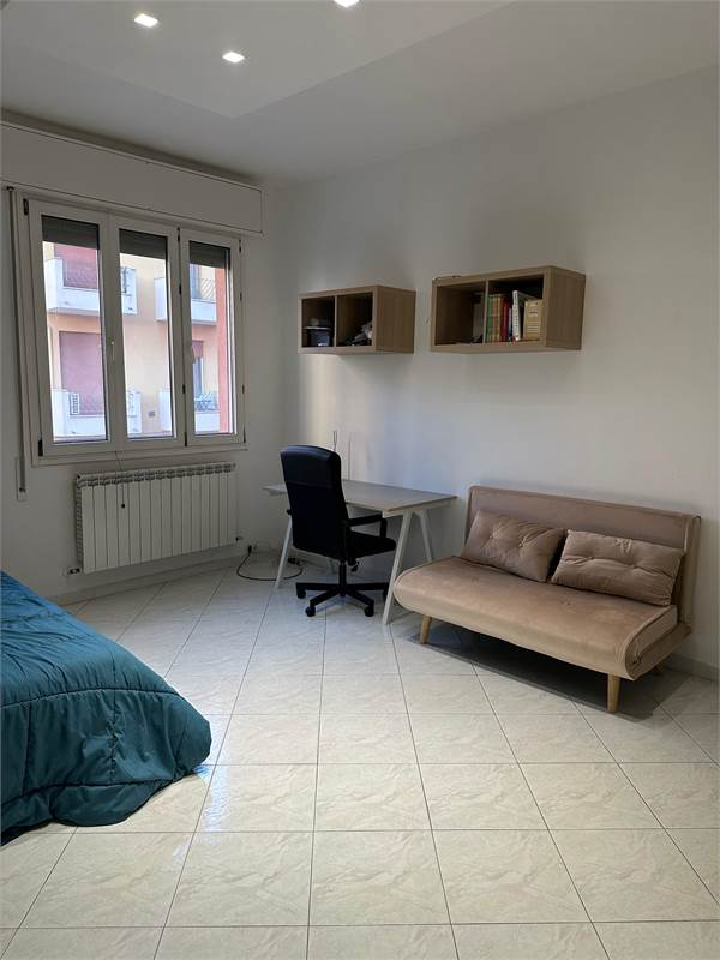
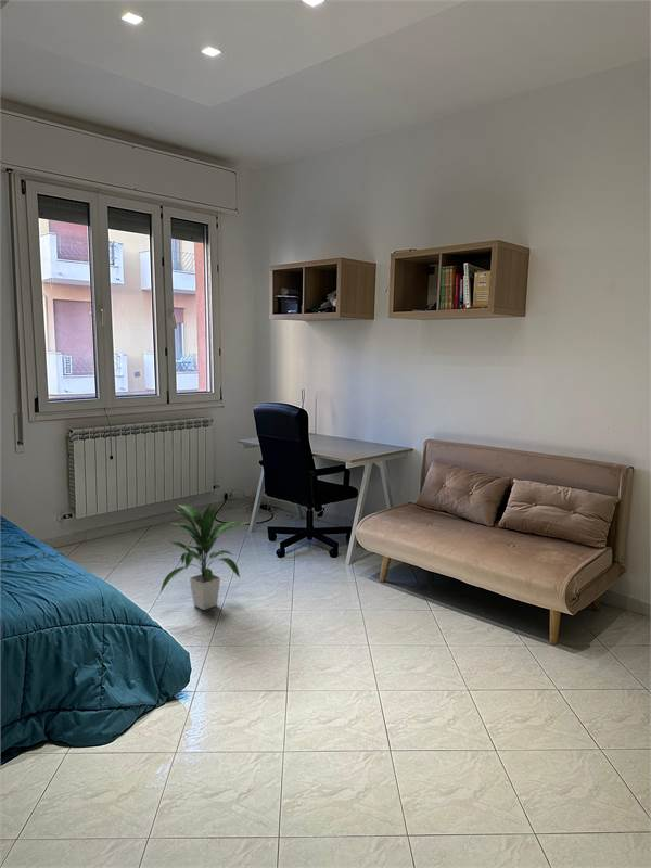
+ indoor plant (200, 553)
